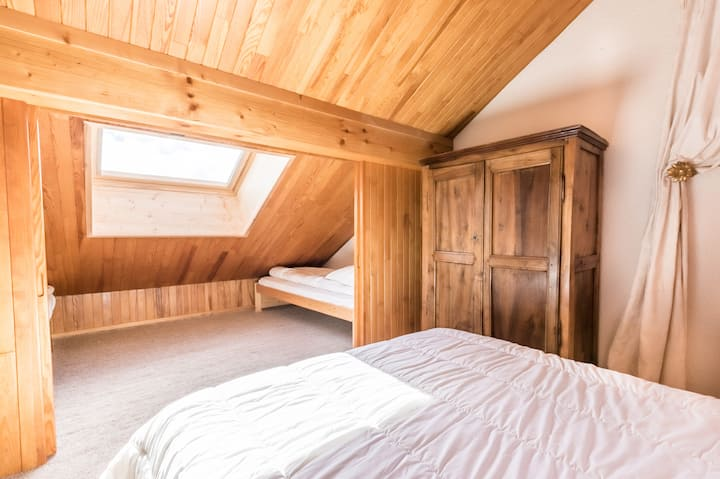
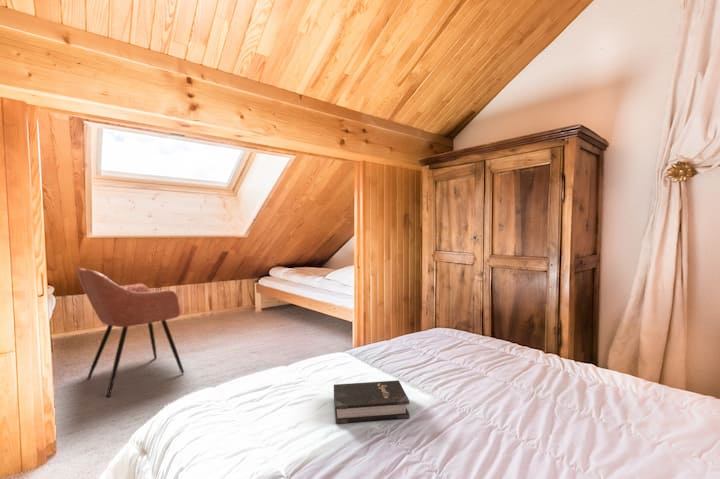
+ armchair (131, 321)
+ hardback book (369, 399)
